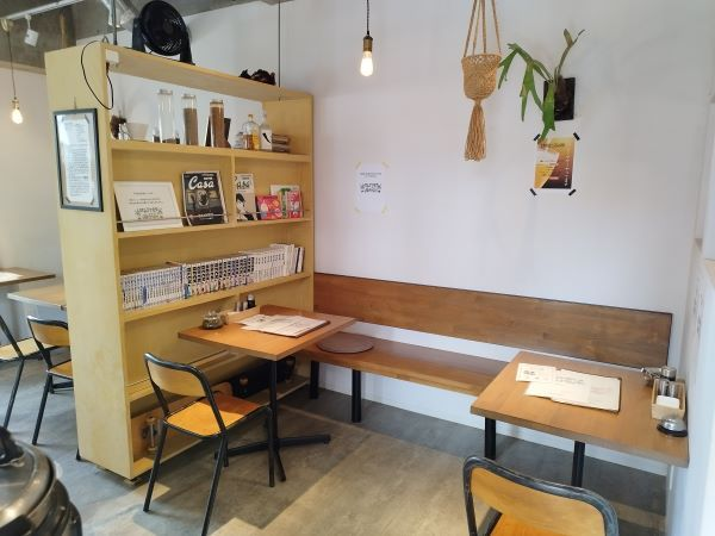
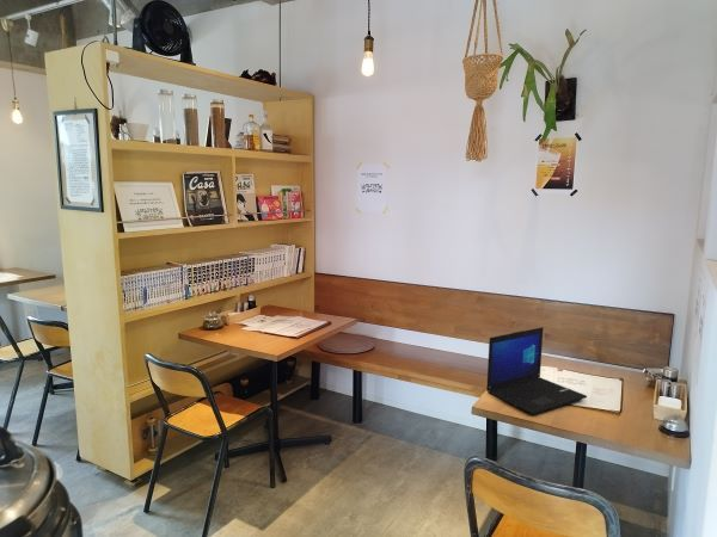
+ laptop (537, 368)
